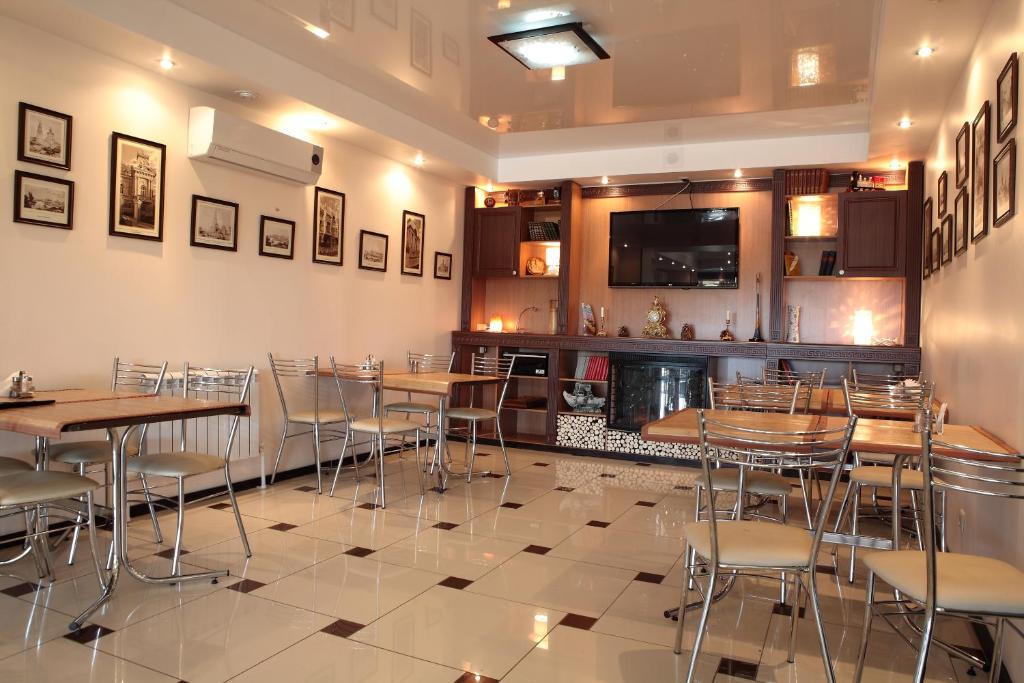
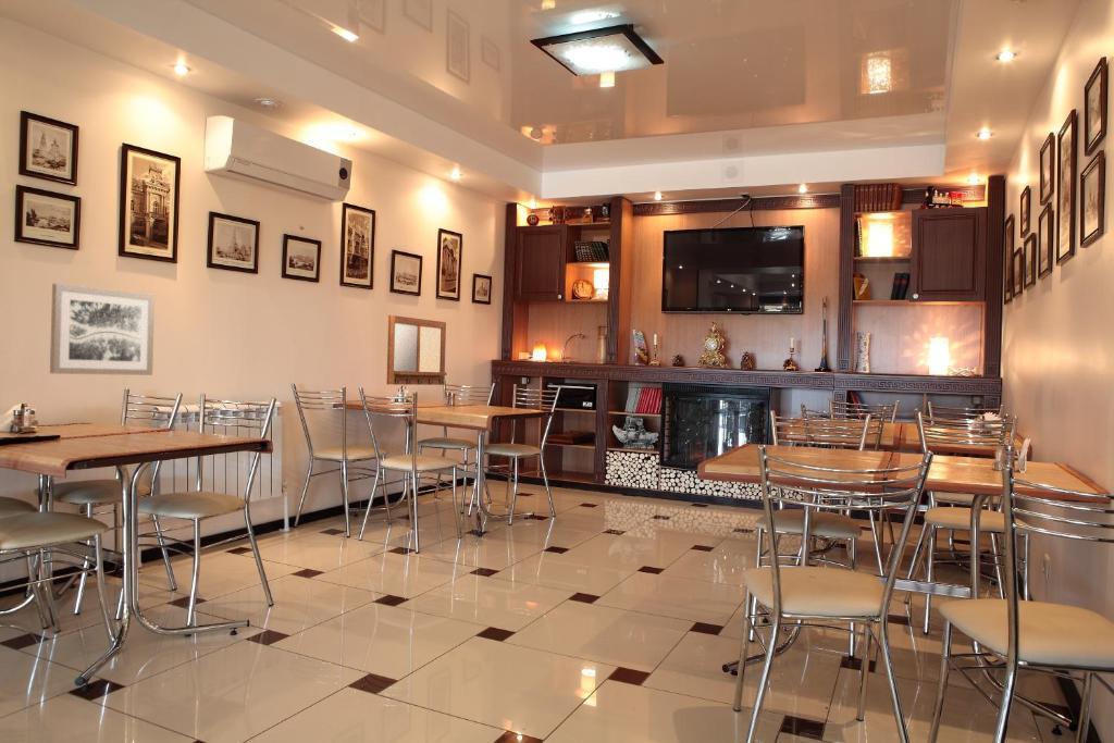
+ writing board (420, 351)
+ wall art (104, 332)
